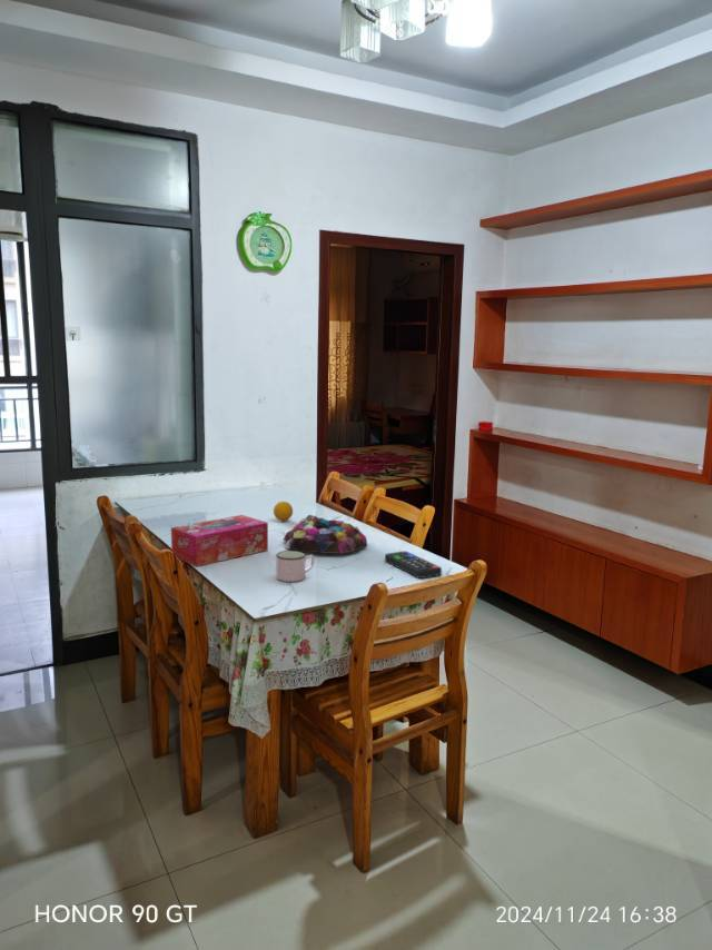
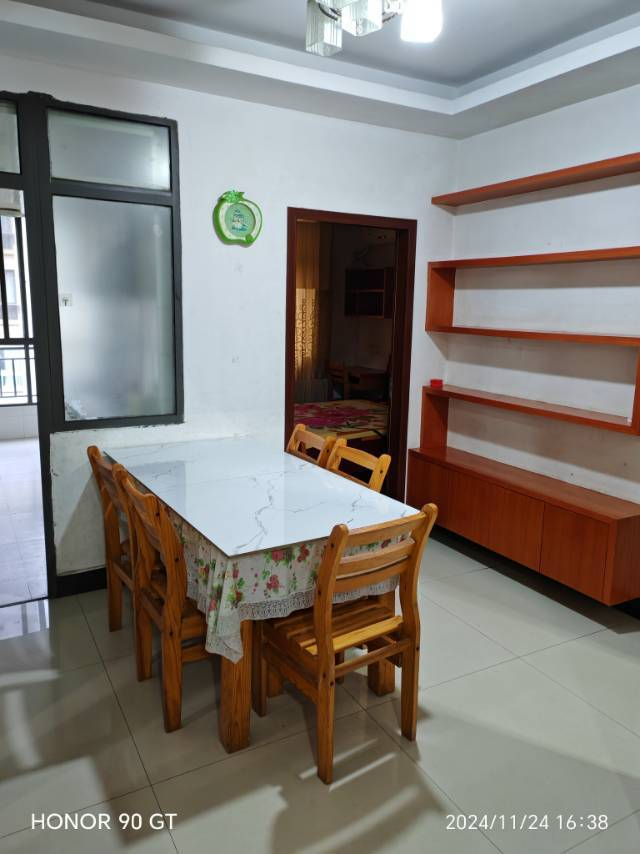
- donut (324, 532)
- mug (295, 565)
- tissue box (220, 538)
- remote control (412, 563)
- fruit (283, 511)
